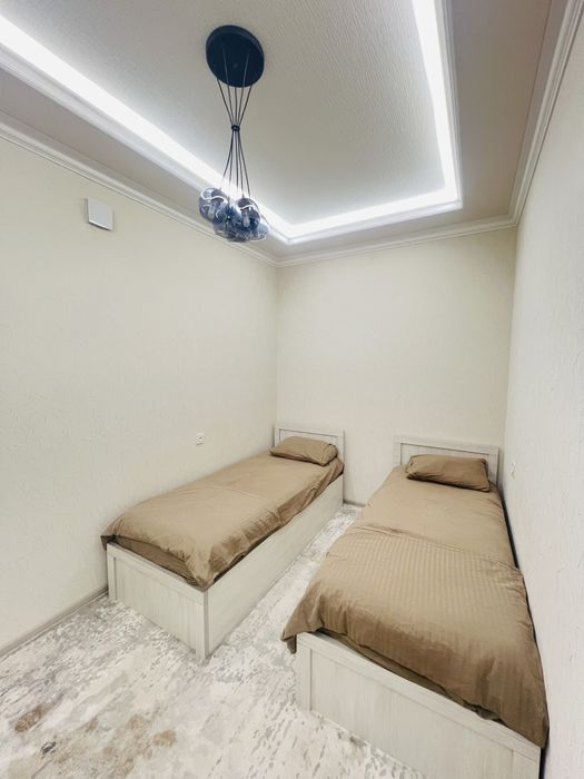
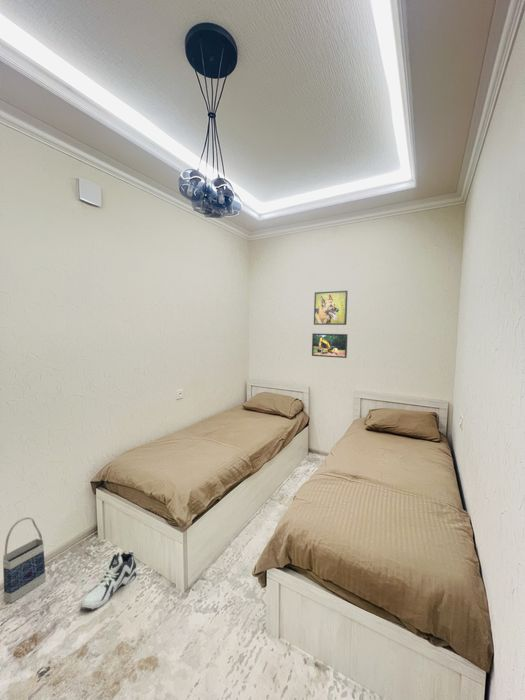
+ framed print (330, 308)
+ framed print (329, 345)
+ bag (24, 553)
+ sneaker (110, 574)
